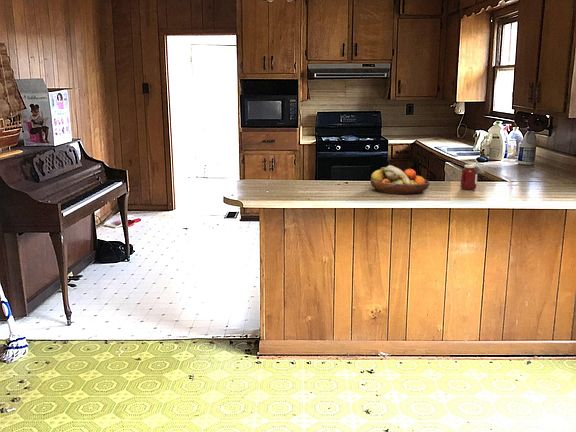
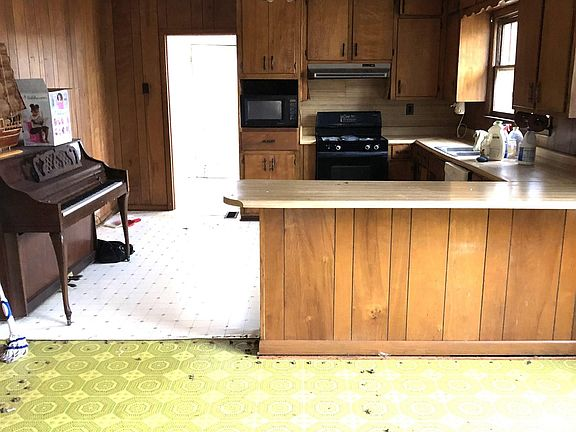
- jar (471, 176)
- fruit bowl (400, 178)
